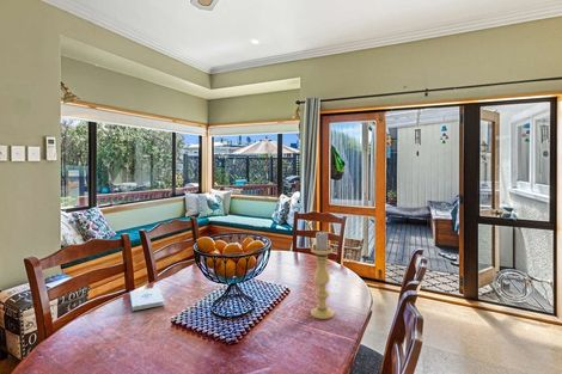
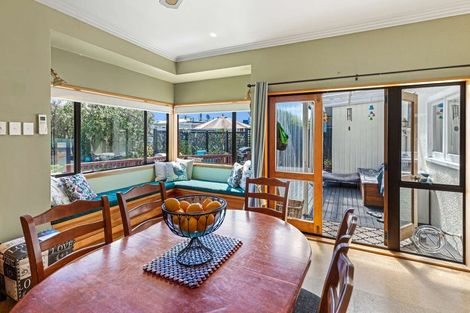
- candle holder (322, 271)
- notepad (146, 298)
